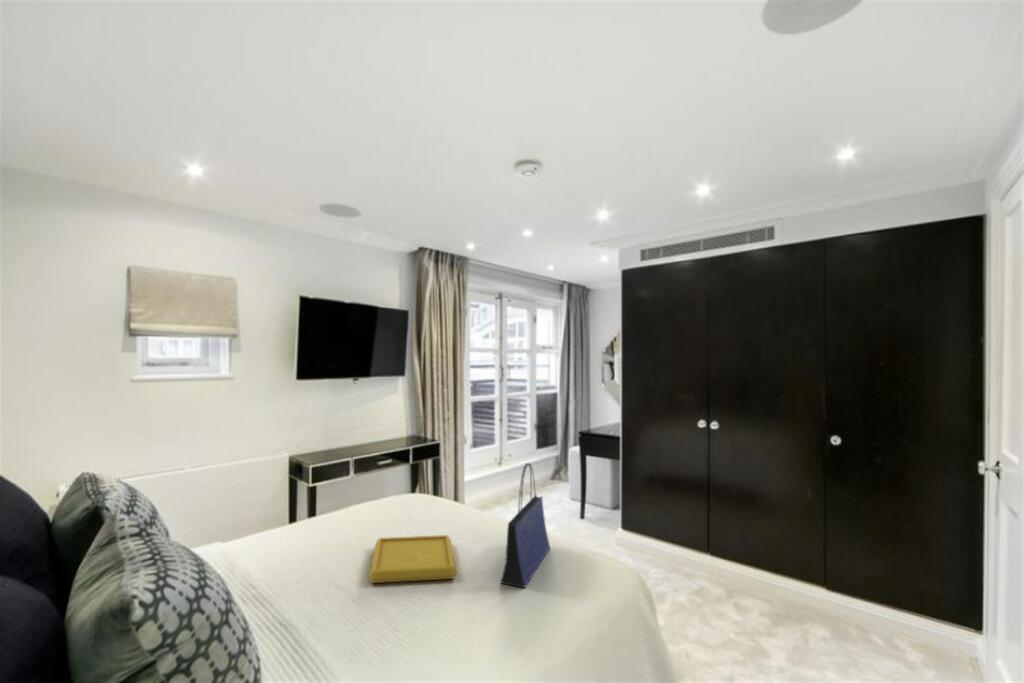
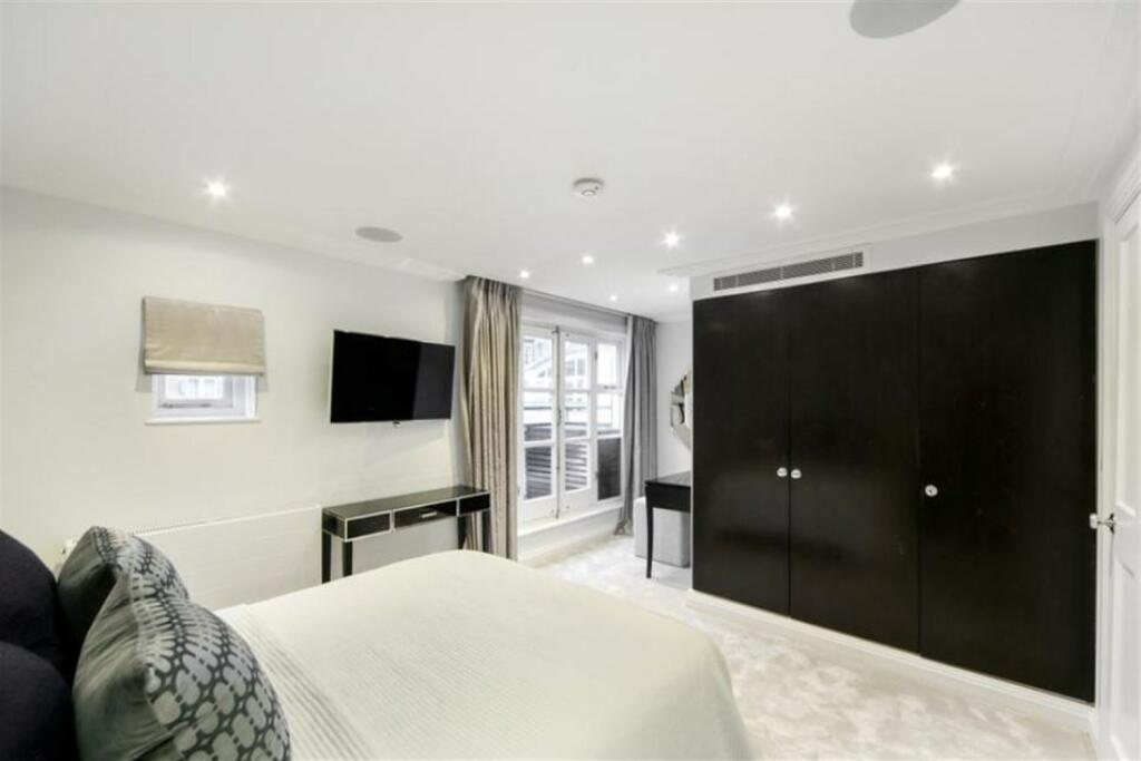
- serving tray (413, 556)
- tote bag (528, 512)
